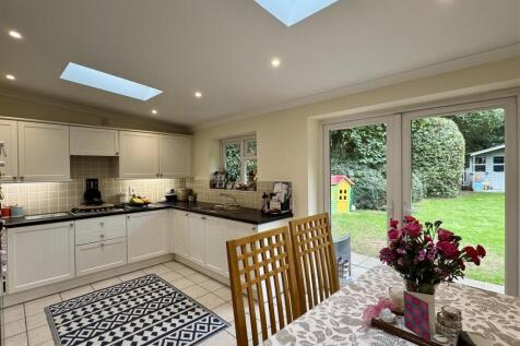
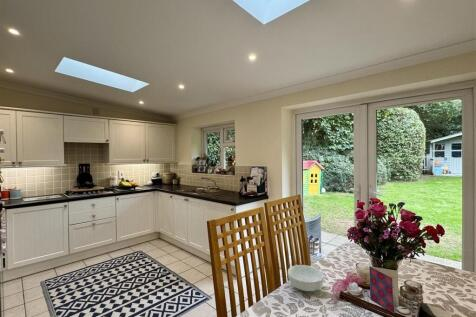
+ cereal bowl (305, 279)
